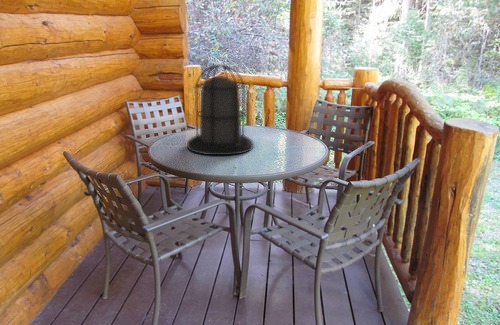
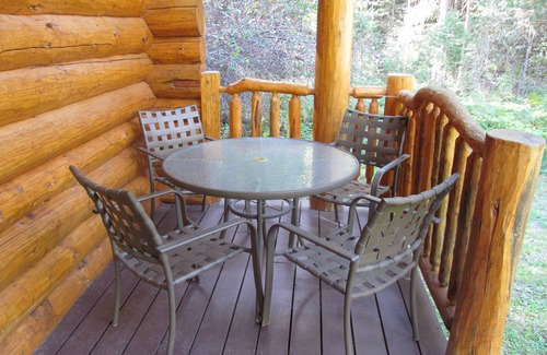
- lantern (220, 107)
